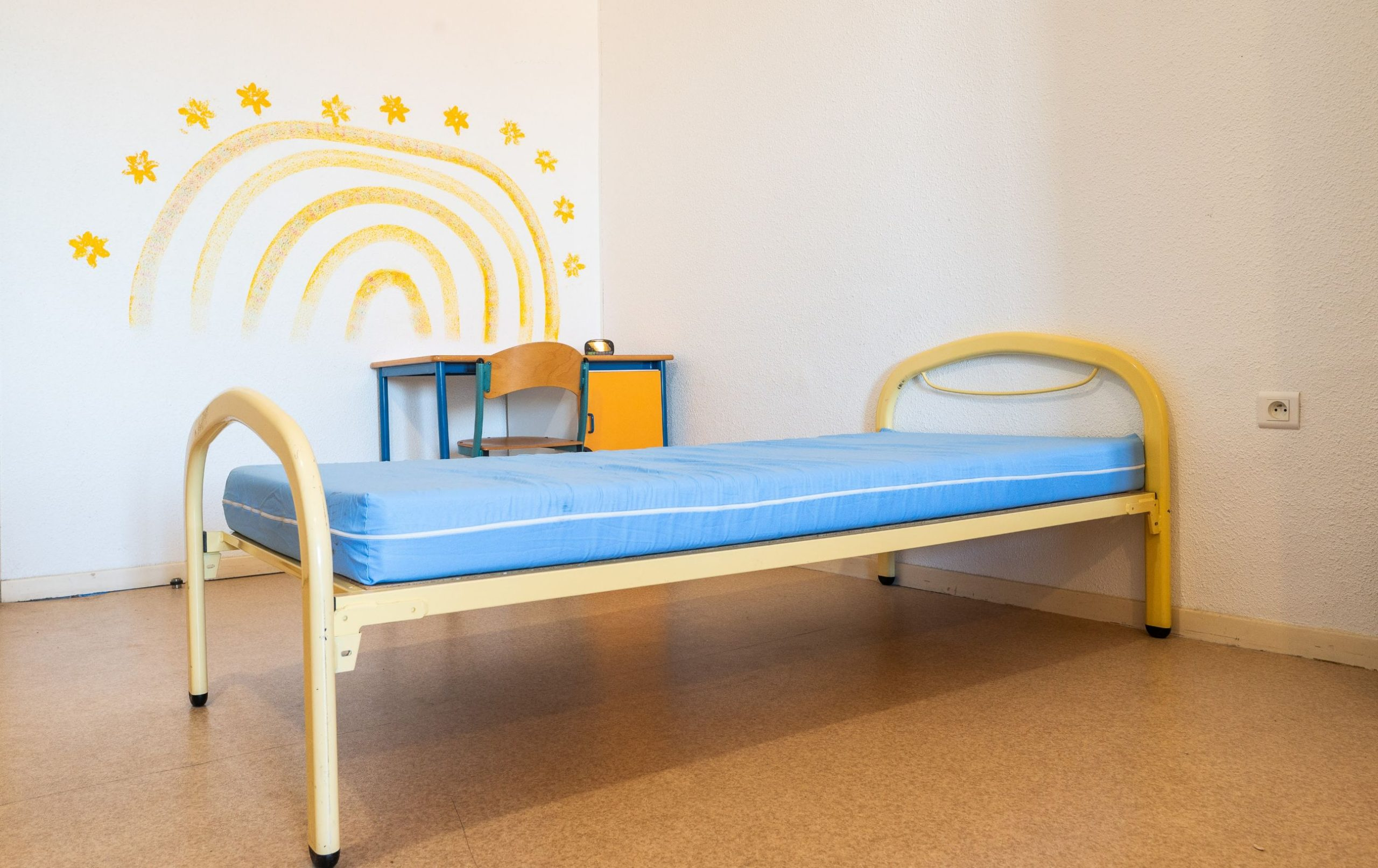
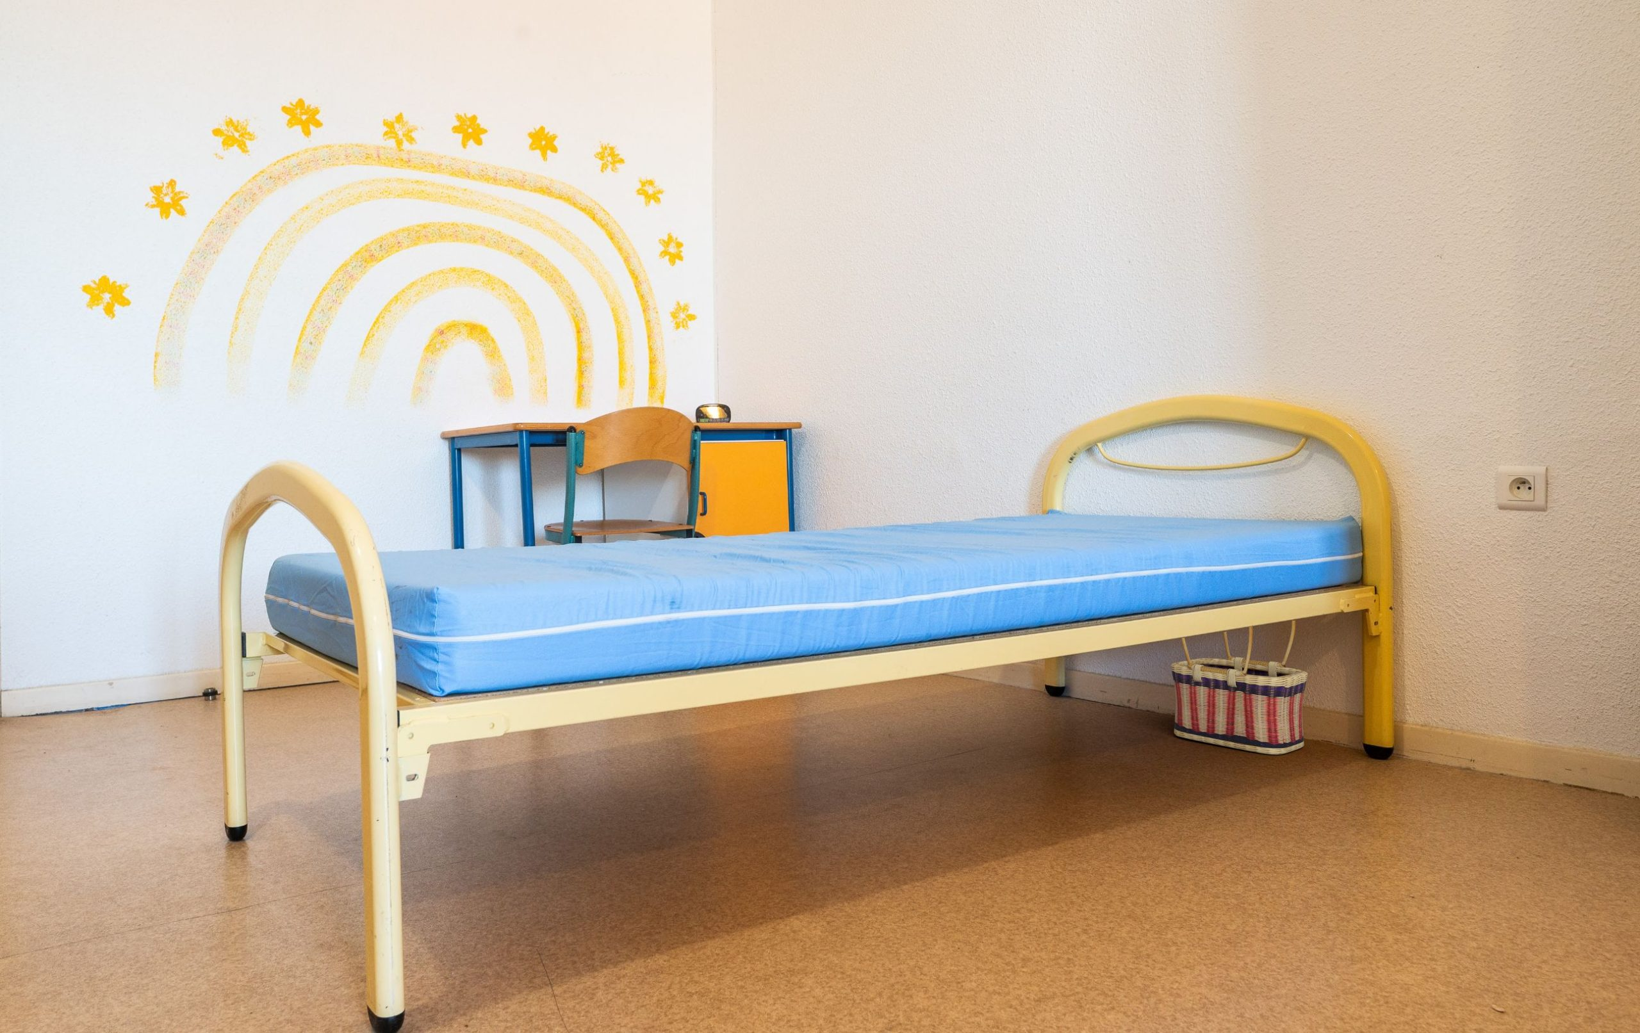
+ basket (1238, 659)
